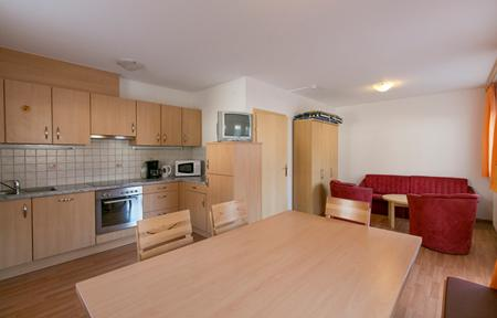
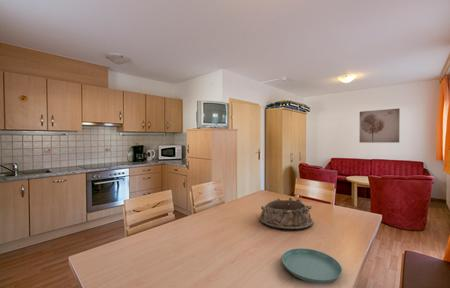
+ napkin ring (286, 211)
+ wall art (378, 126)
+ saucer (310, 265)
